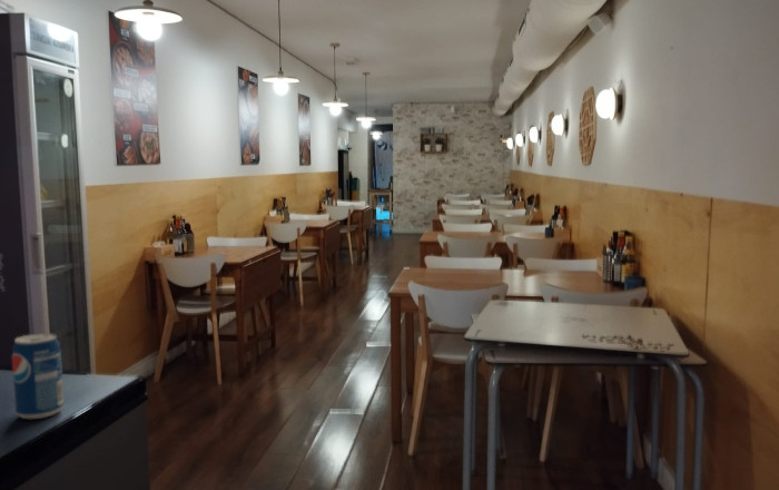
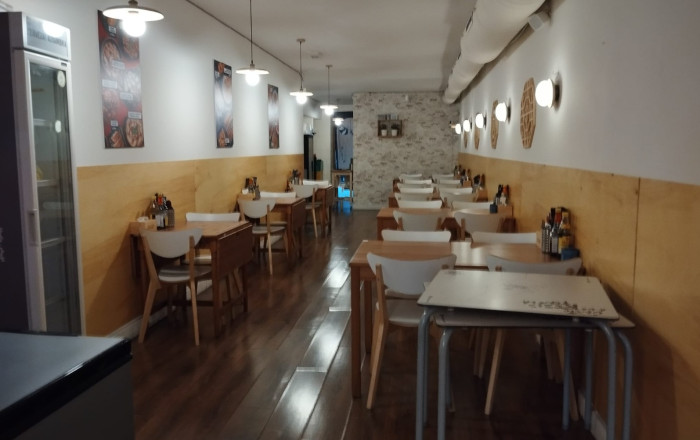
- beverage can (38, 375)
